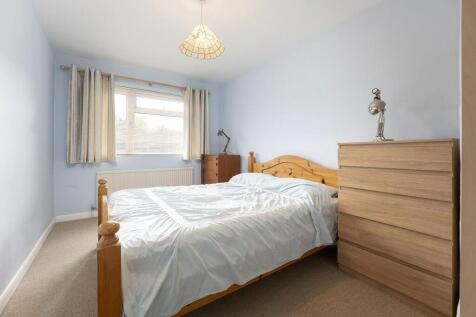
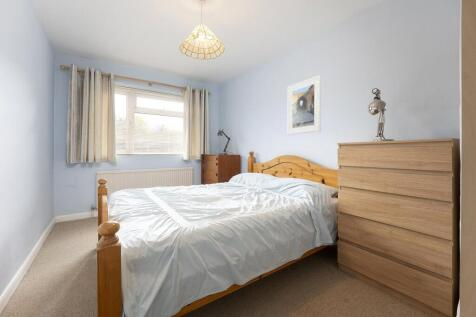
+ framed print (302, 107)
